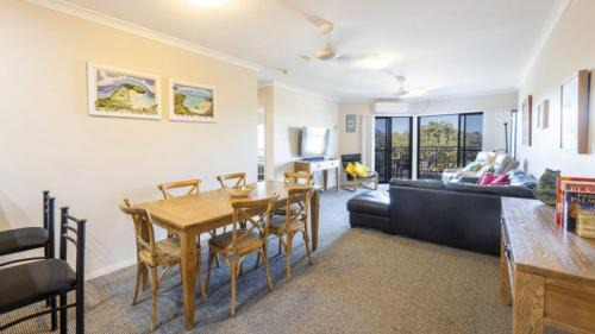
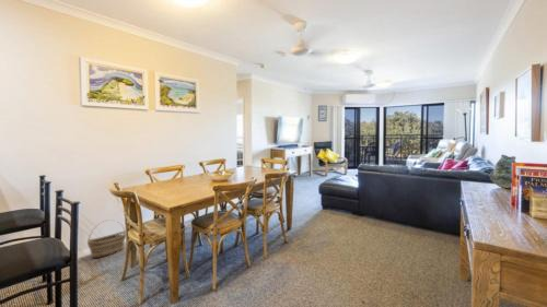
+ basket (107, 236)
